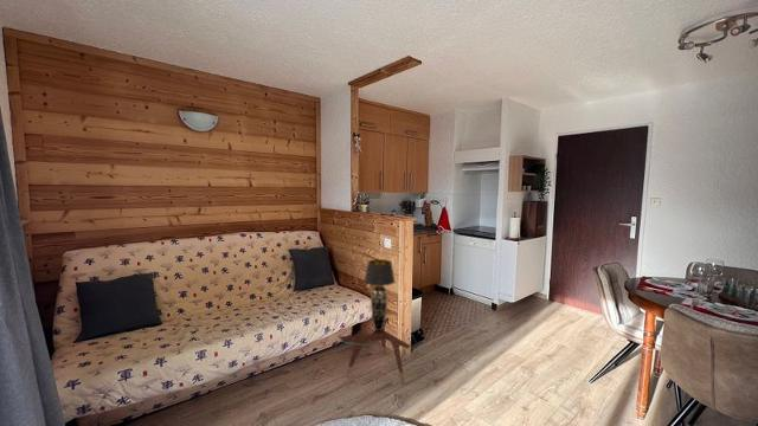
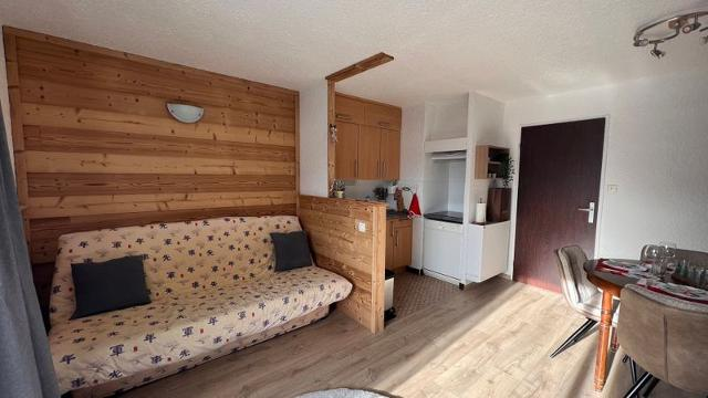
- side table (384, 353)
- table lamp (379, 295)
